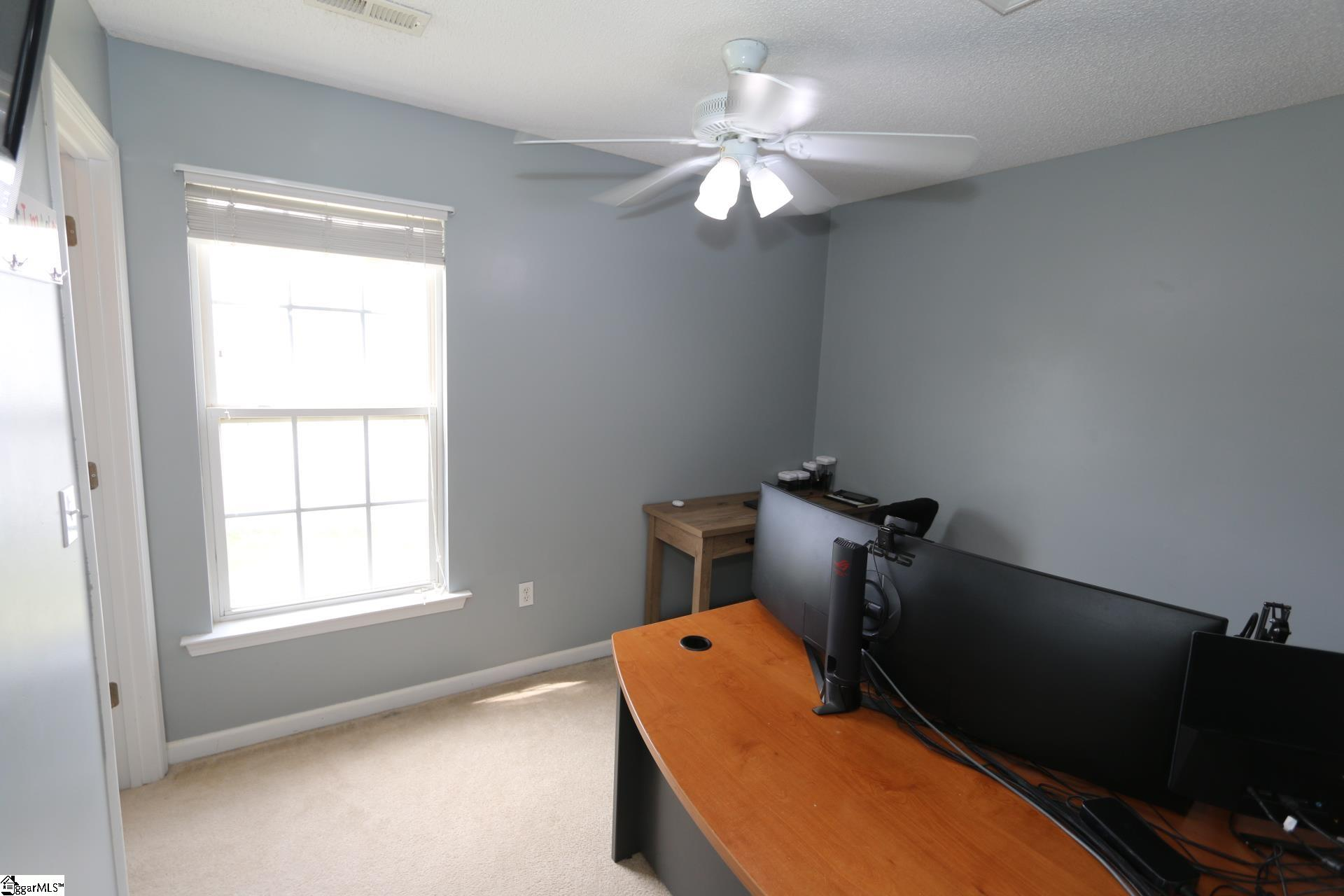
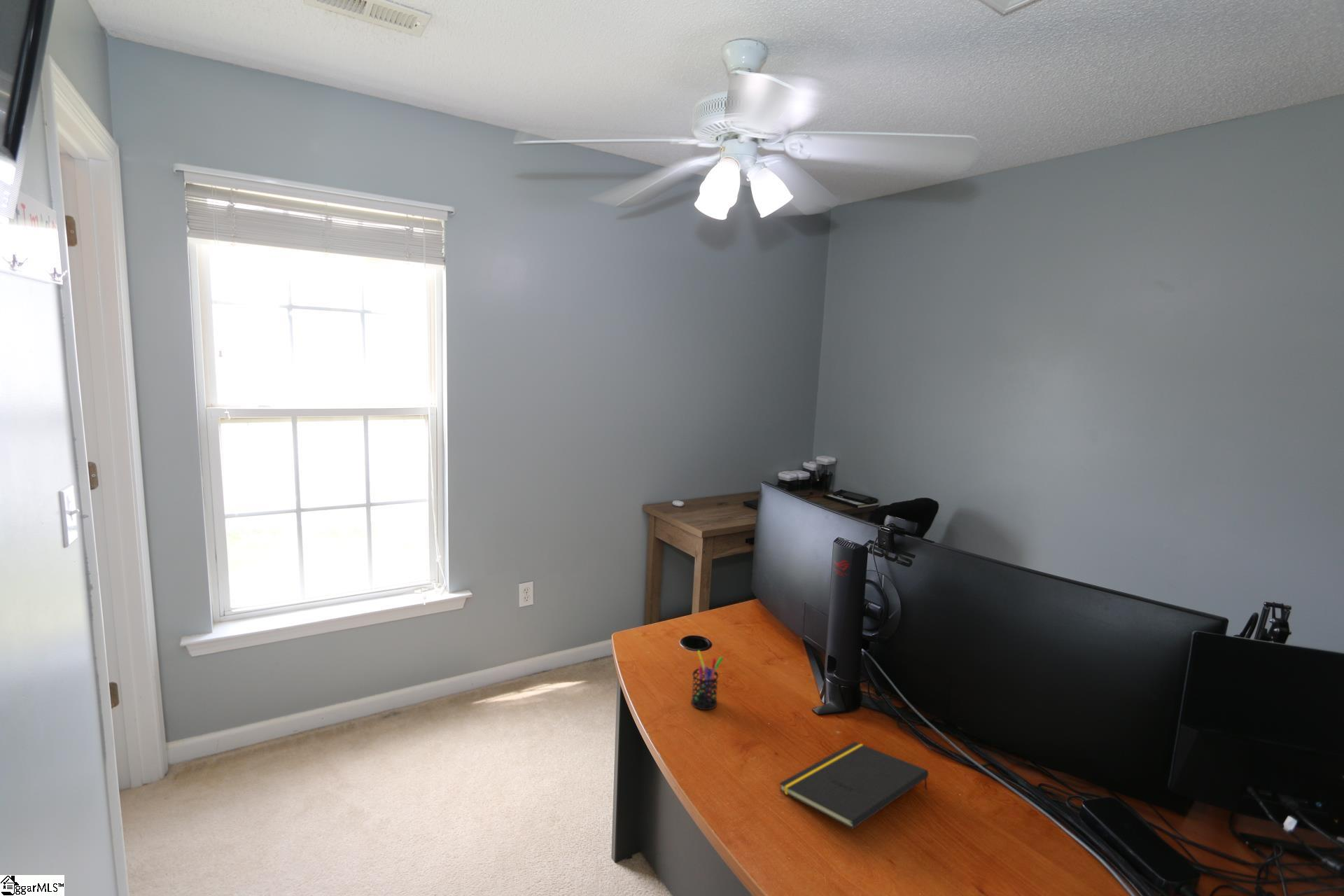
+ pen holder (708, 678)
+ notepad (853, 780)
